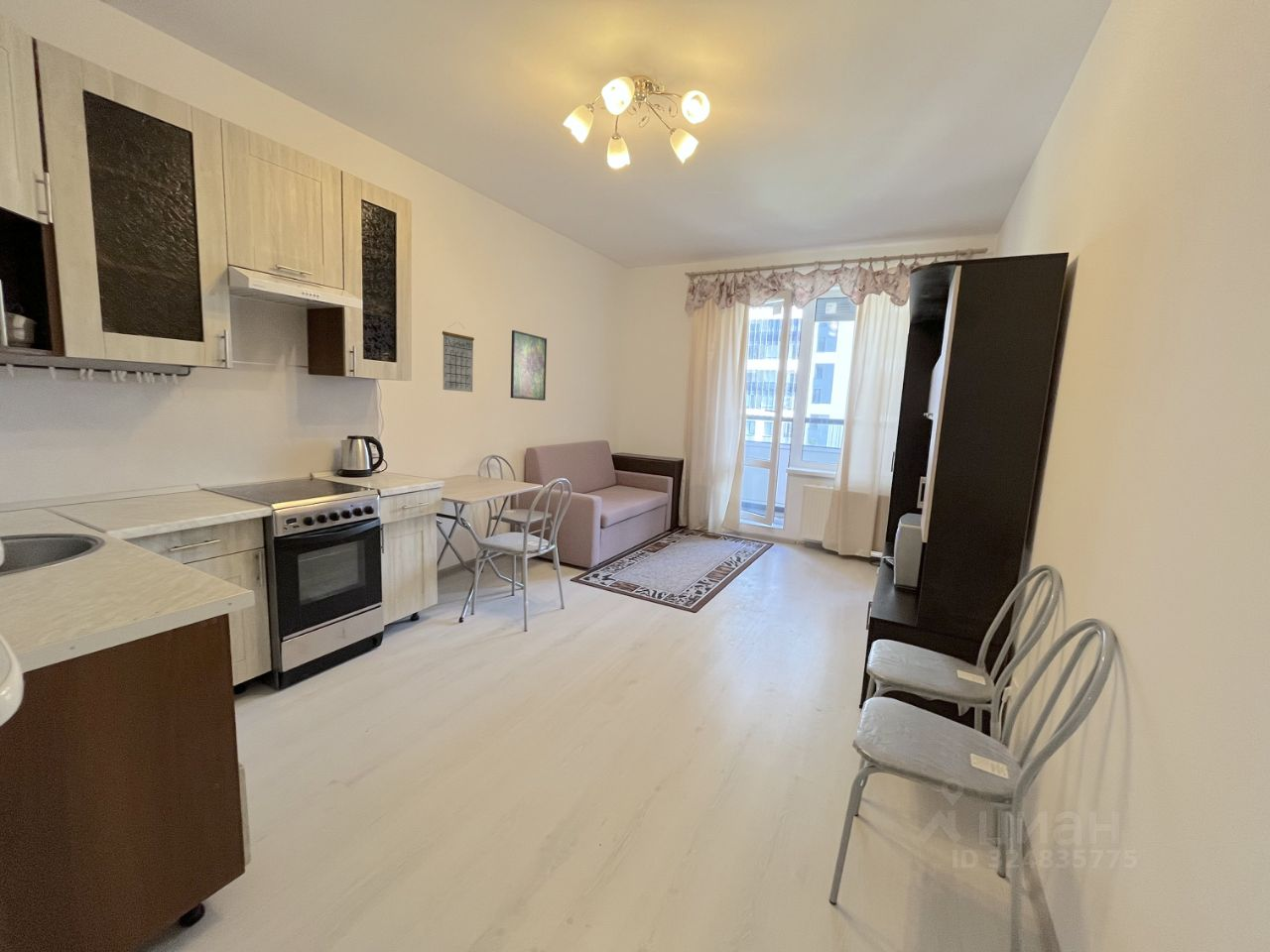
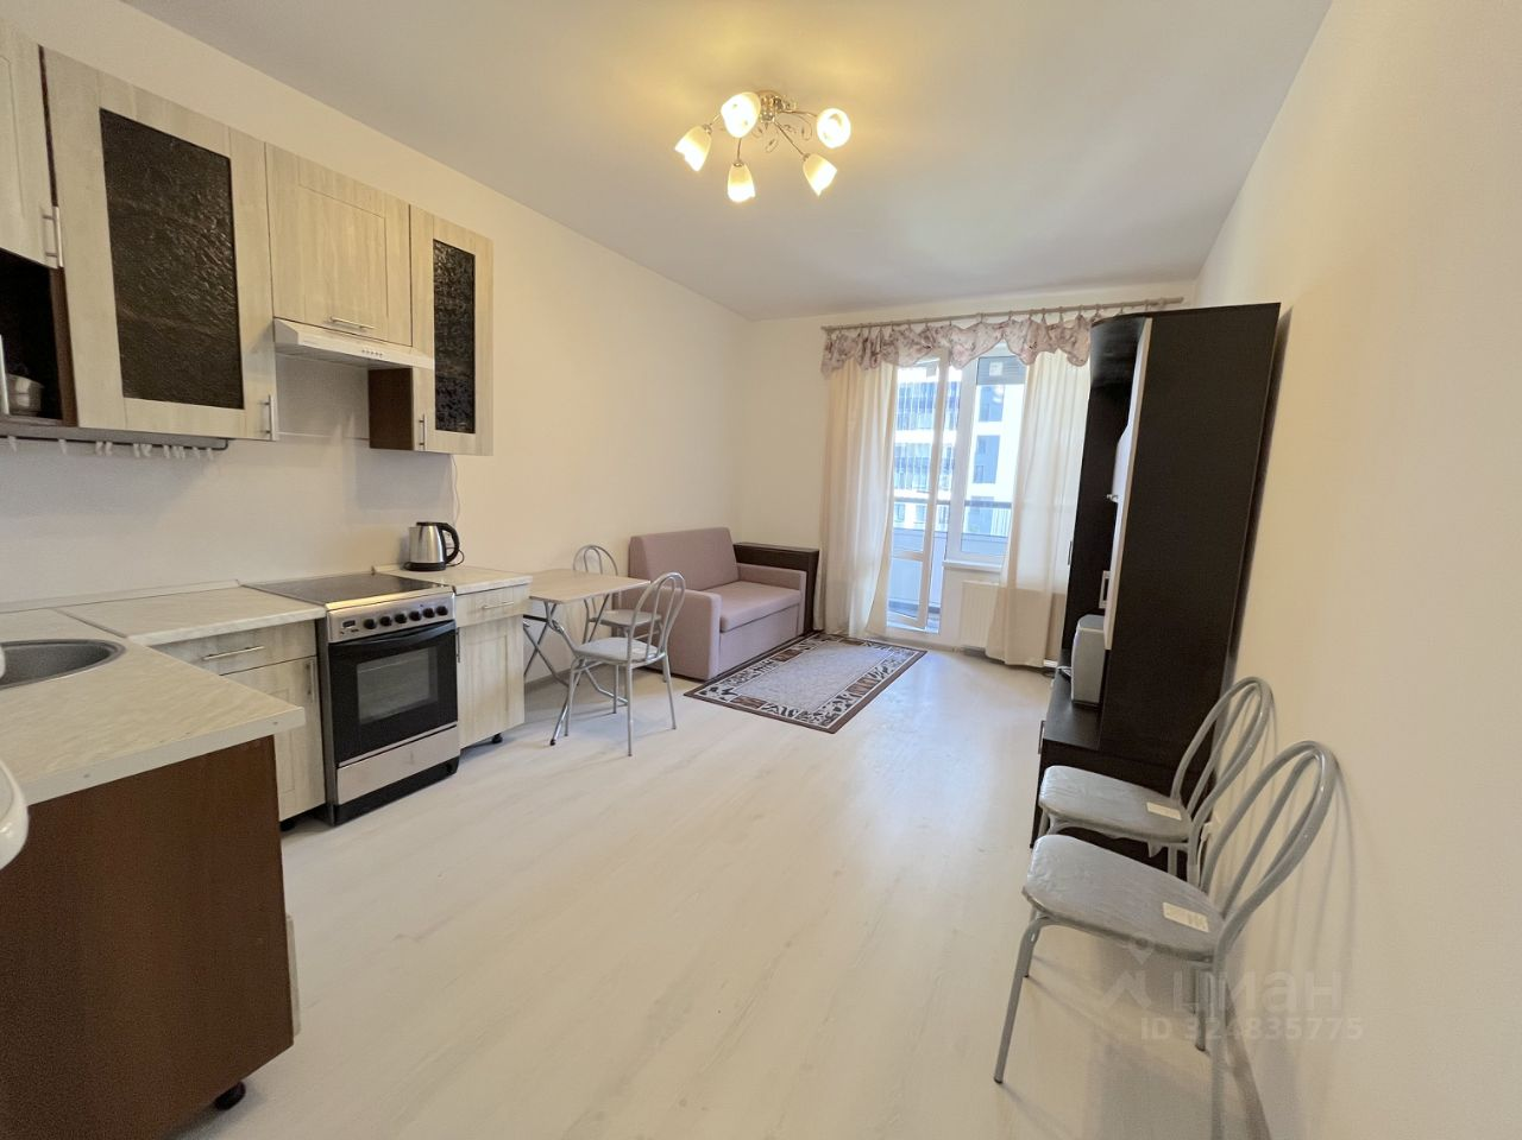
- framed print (529, 367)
- calendar (458, 356)
